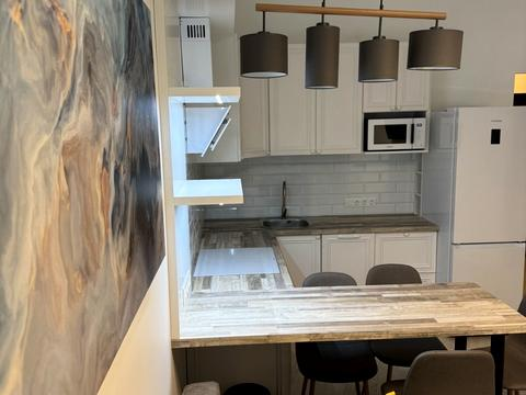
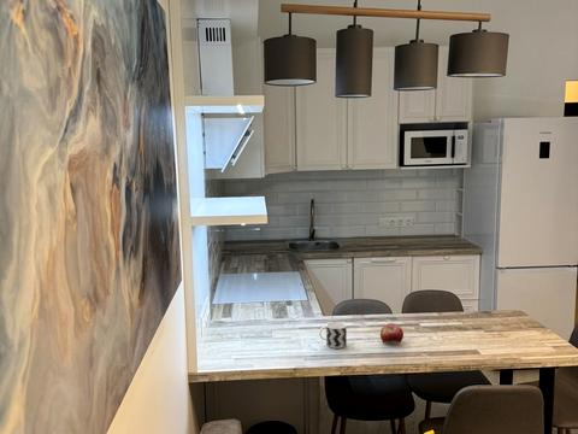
+ cup (332, 334)
+ fruit (391, 333)
